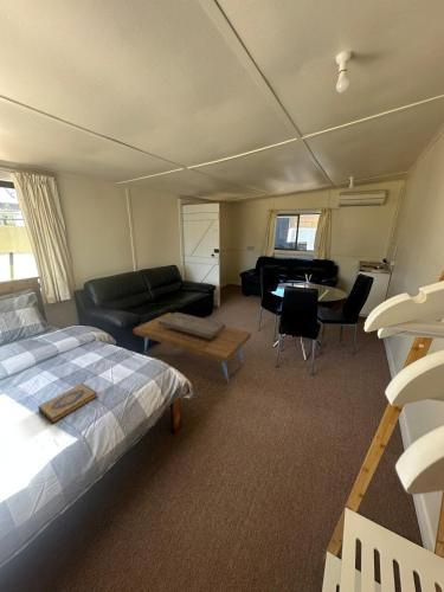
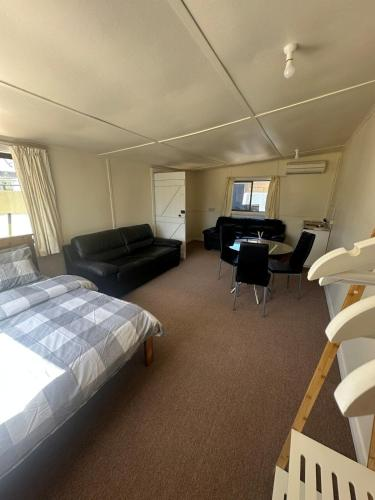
- coffee table (192, 341)
- hardback book (69, 400)
